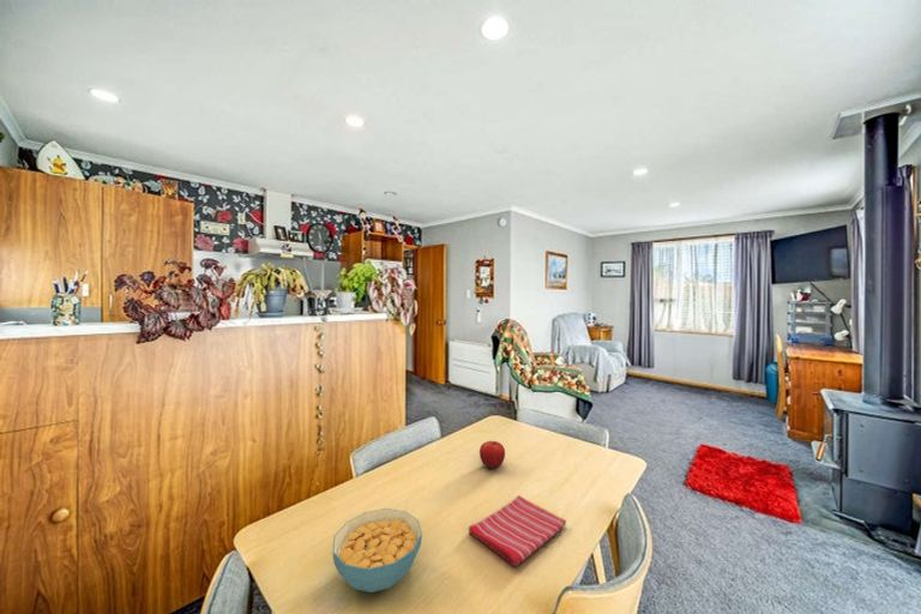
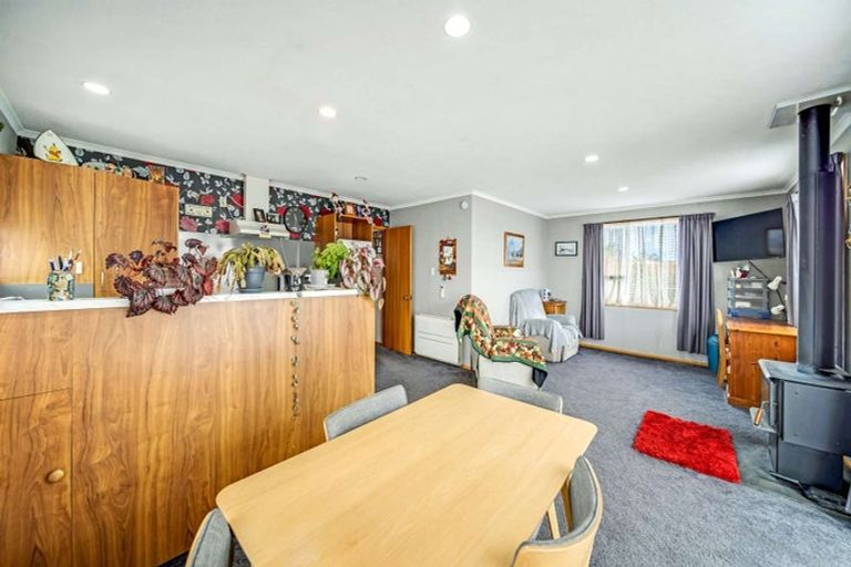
- fruit (492, 453)
- dish towel (517, 525)
- cereal bowl (378, 555)
